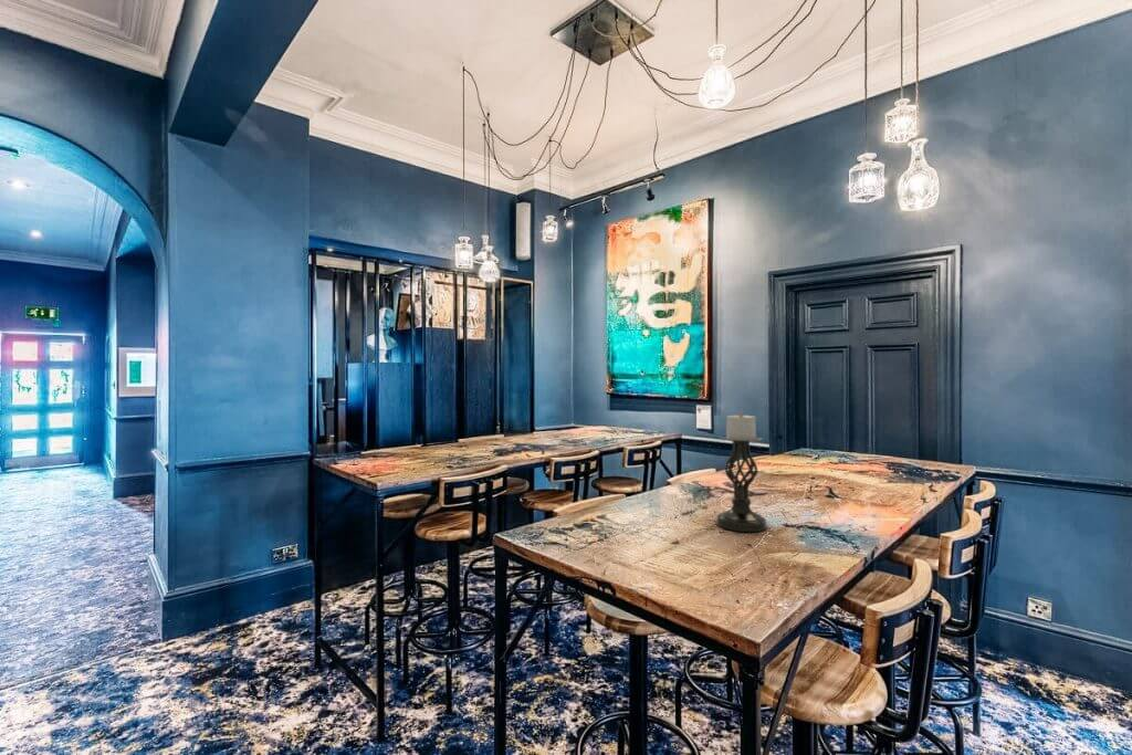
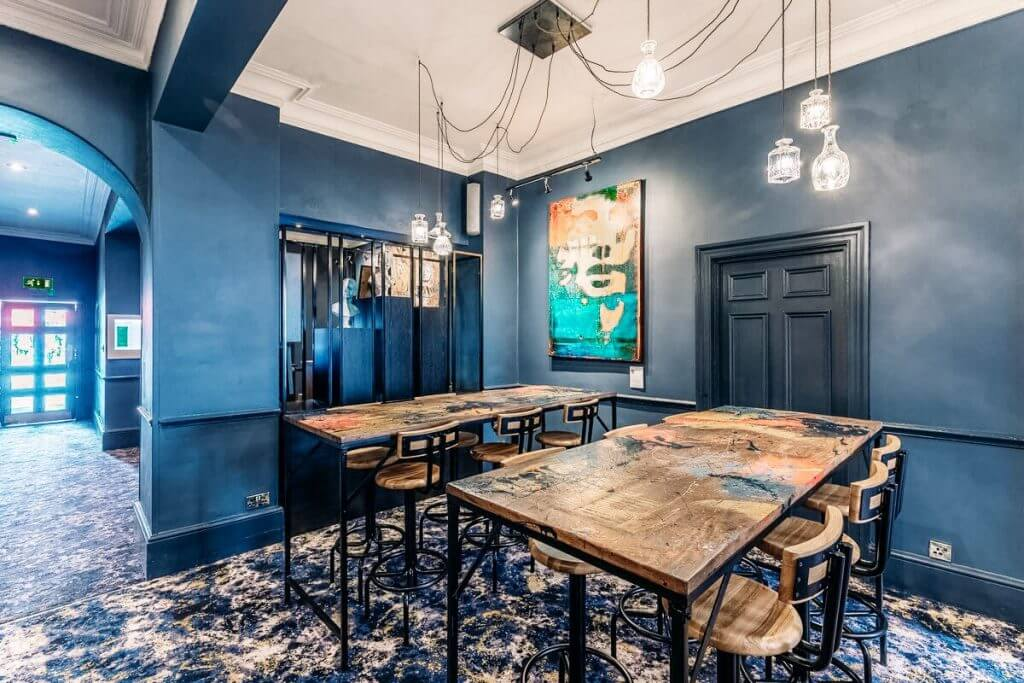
- candle holder (741, 468)
